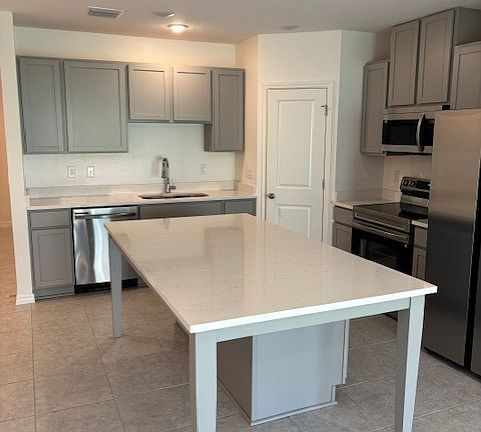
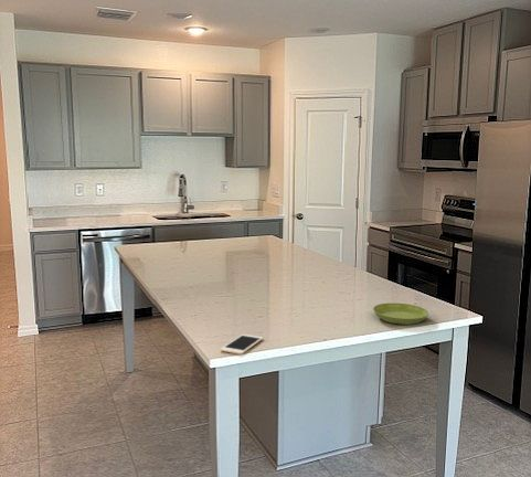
+ saucer (400, 314)
+ cell phone (242, 343)
